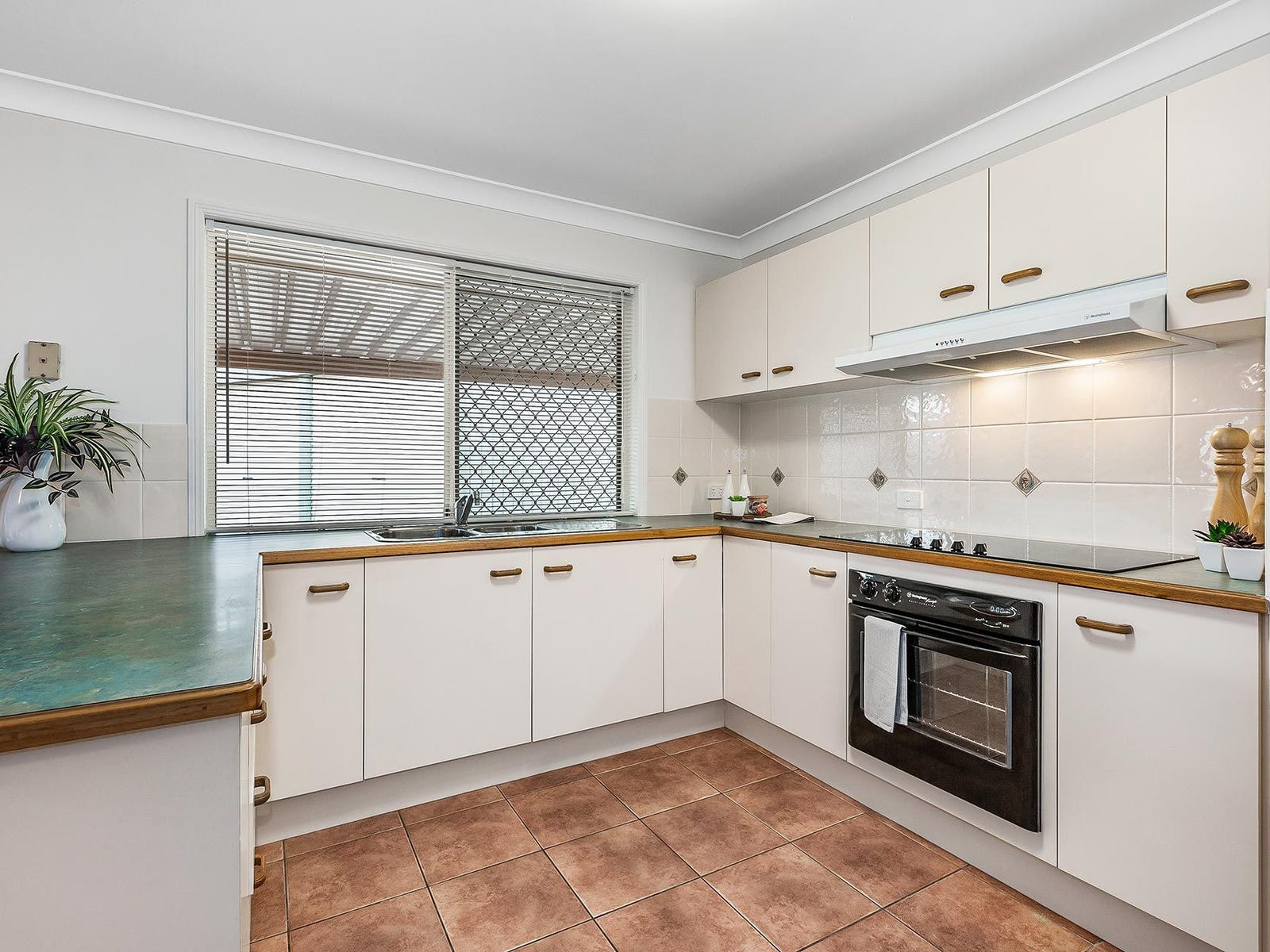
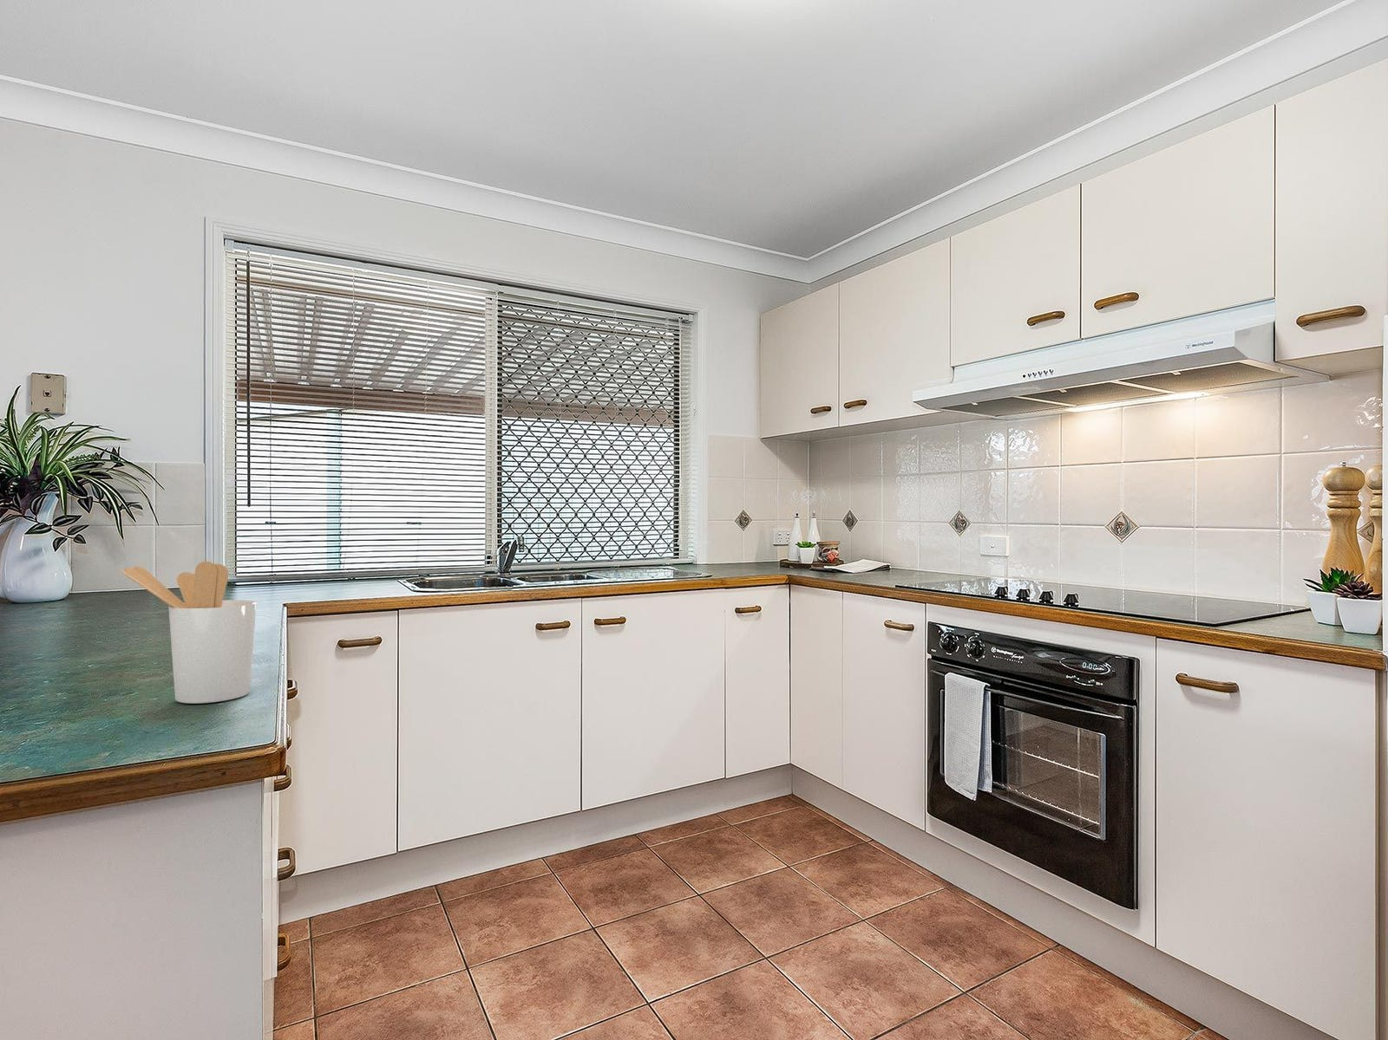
+ utensil holder (189, 628)
